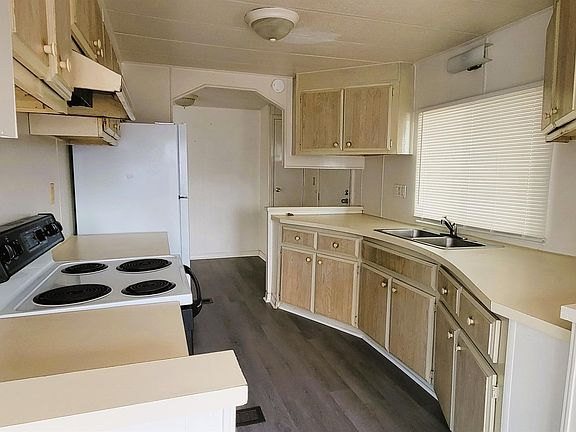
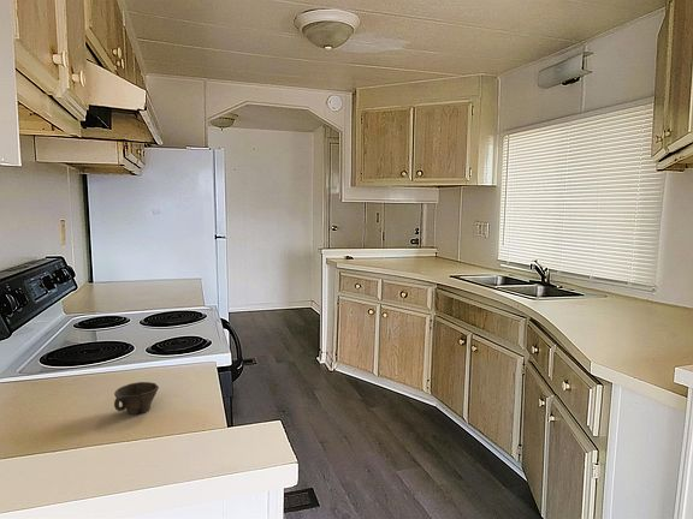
+ cup (135, 399)
